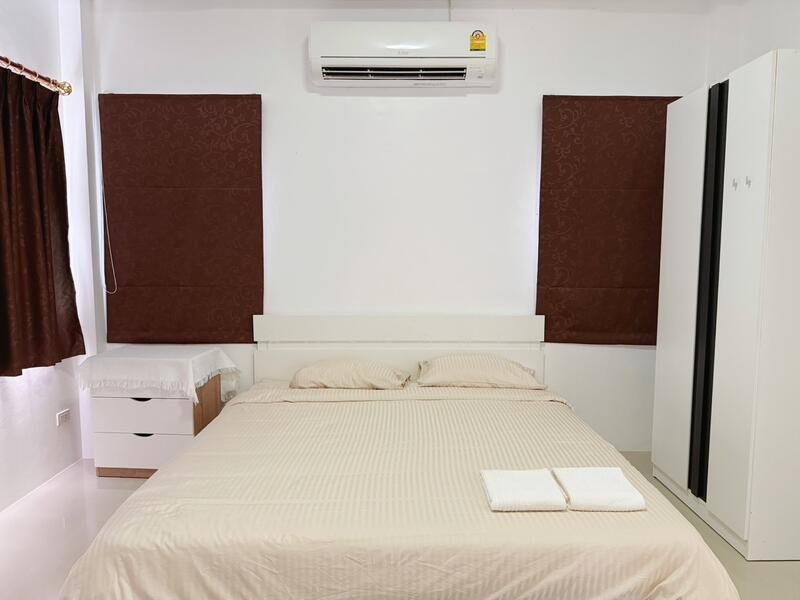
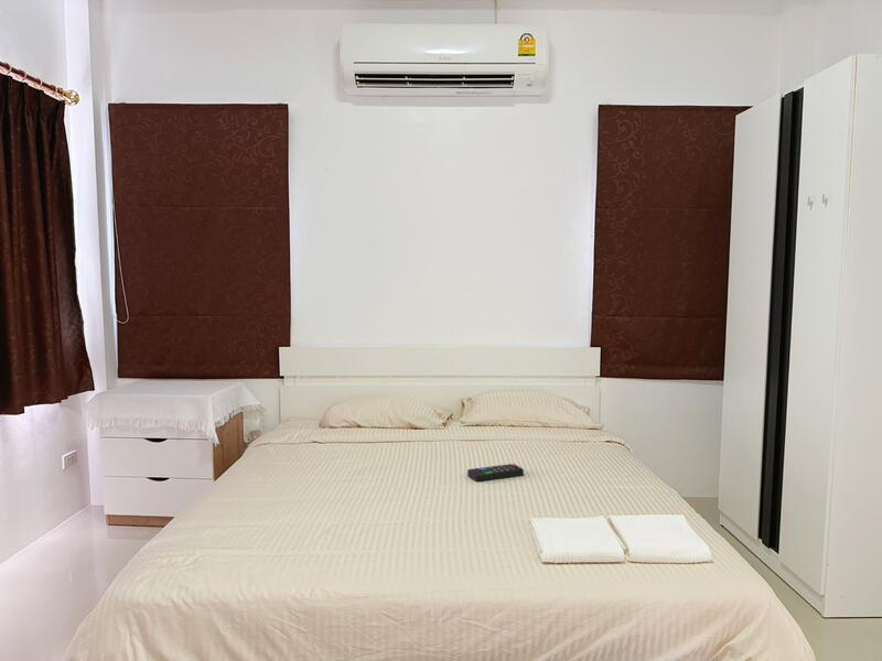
+ remote control (495, 472)
